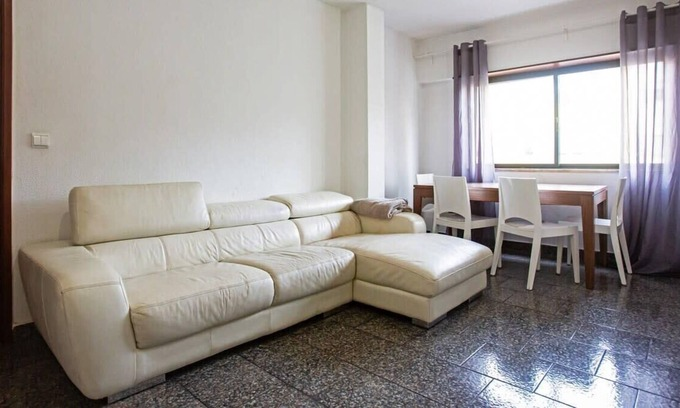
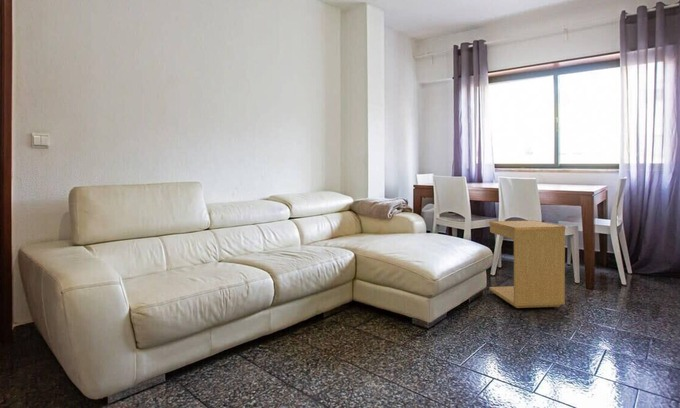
+ side table (524, 262)
